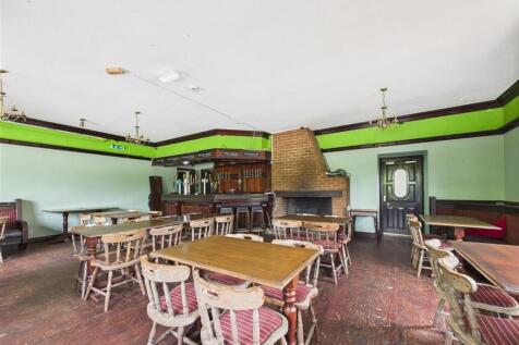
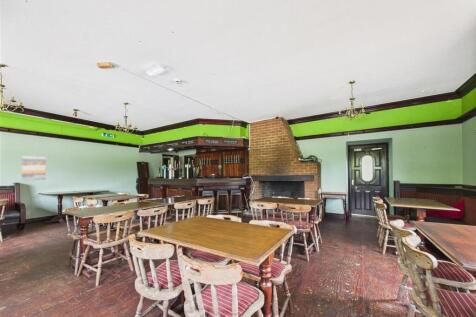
+ wall art (34, 168)
